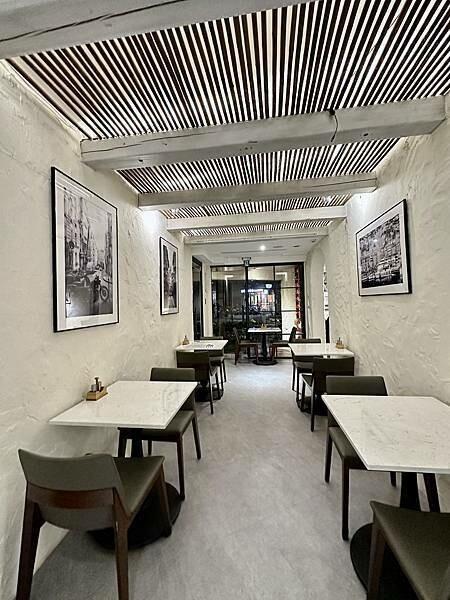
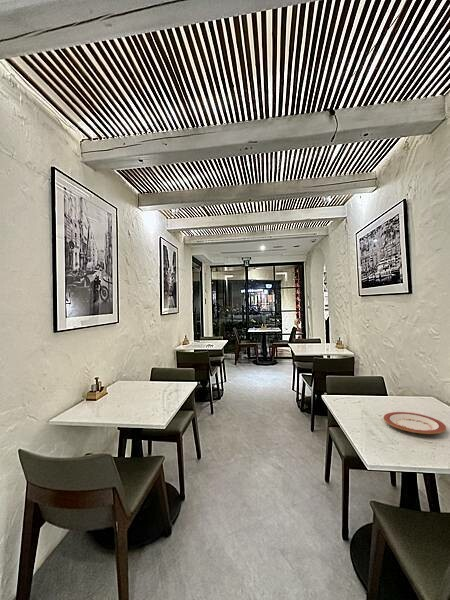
+ plate (413, 423)
